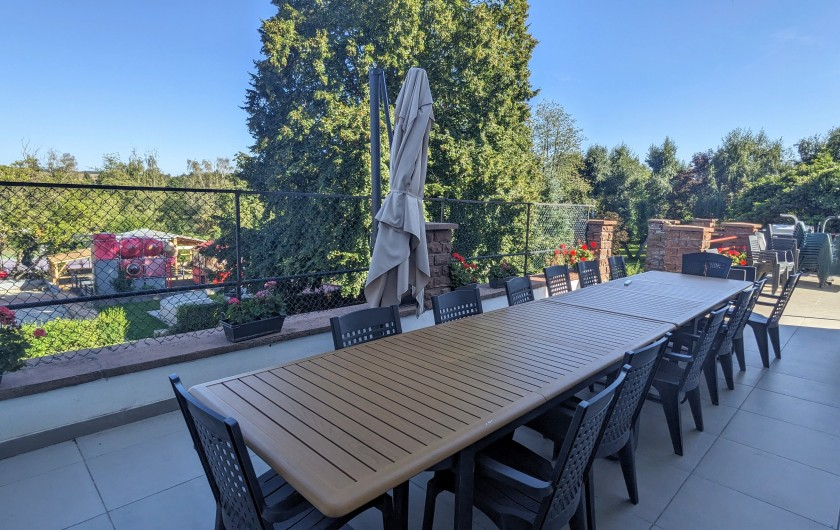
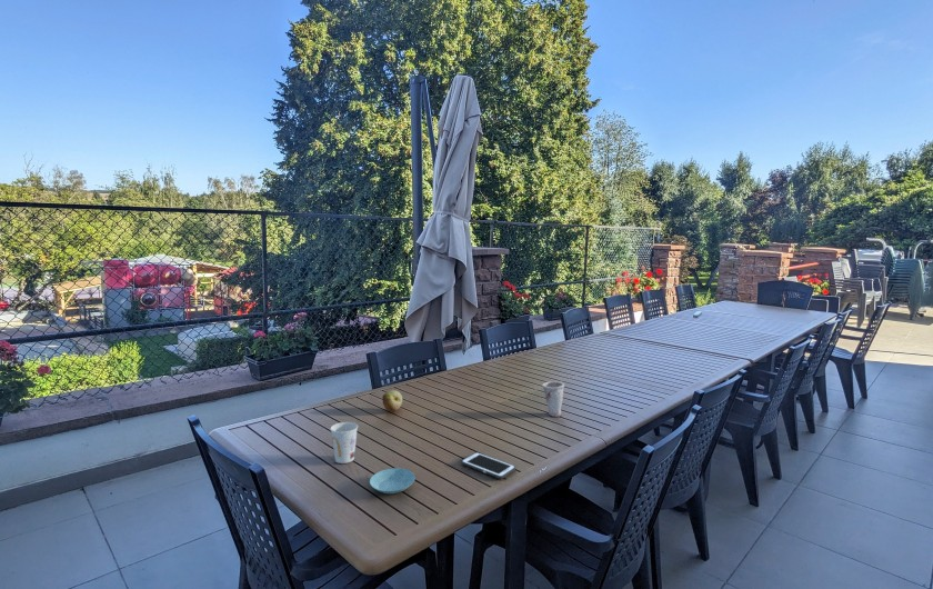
+ saucer (392, 482)
+ cup (344, 442)
+ fruit (392, 400)
+ cell phone (488, 465)
+ cup (552, 399)
